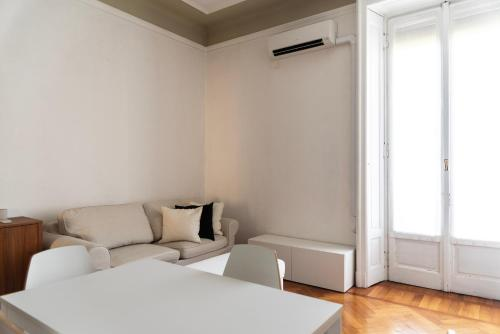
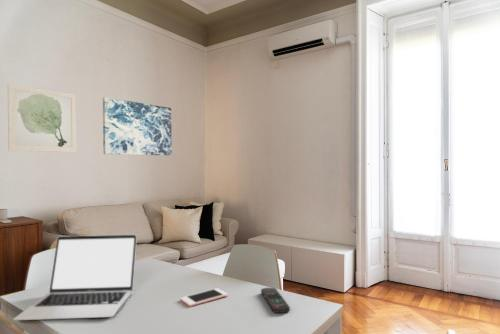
+ wall art (140, 129)
+ cell phone (204, 296)
+ remote control (274, 299)
+ wall art (44, 120)
+ laptop (82, 273)
